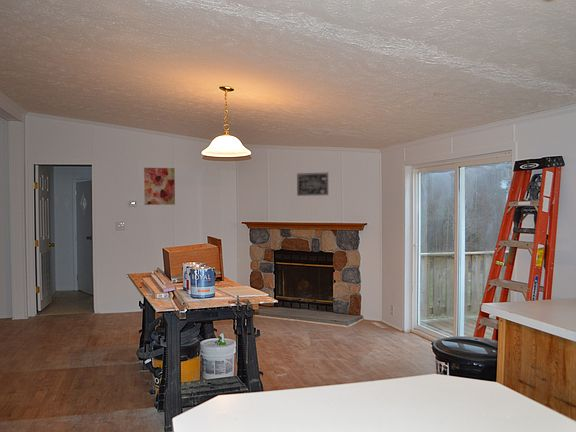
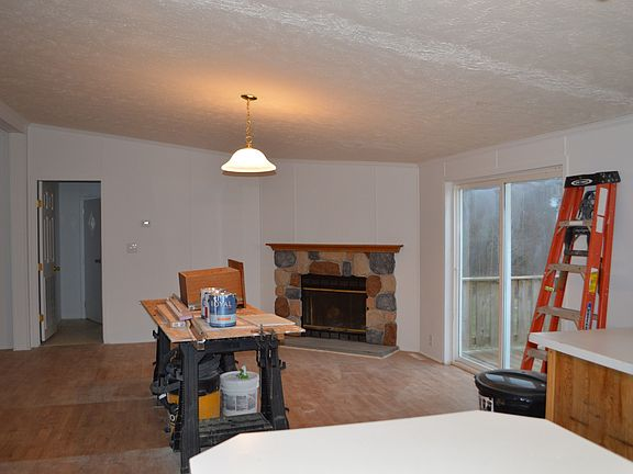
- wall art (159, 186)
- wall art (312, 184)
